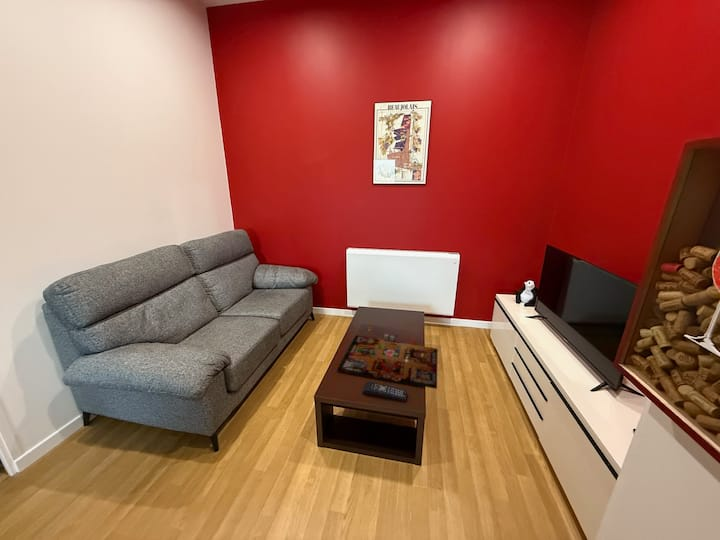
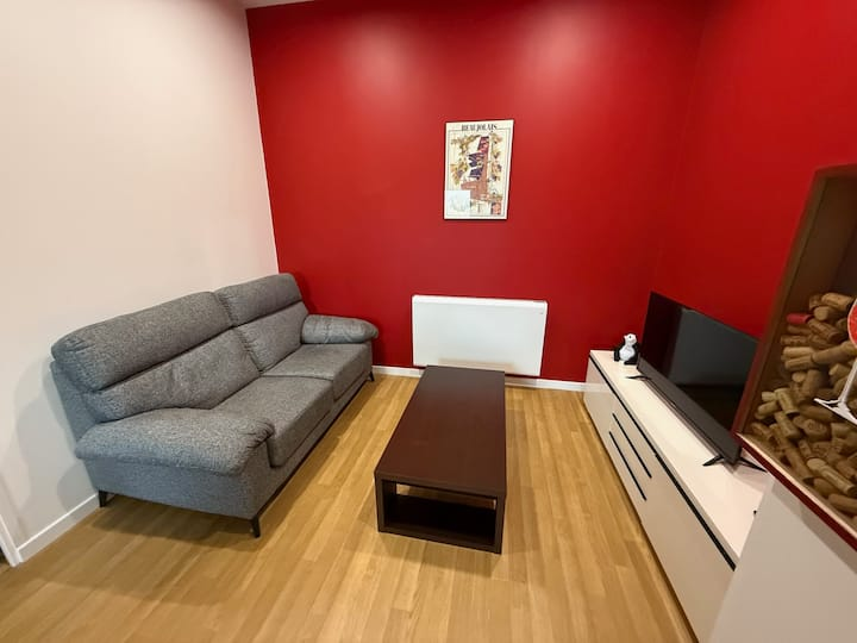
- gameboard (392, 348)
- remote control (384, 391)
